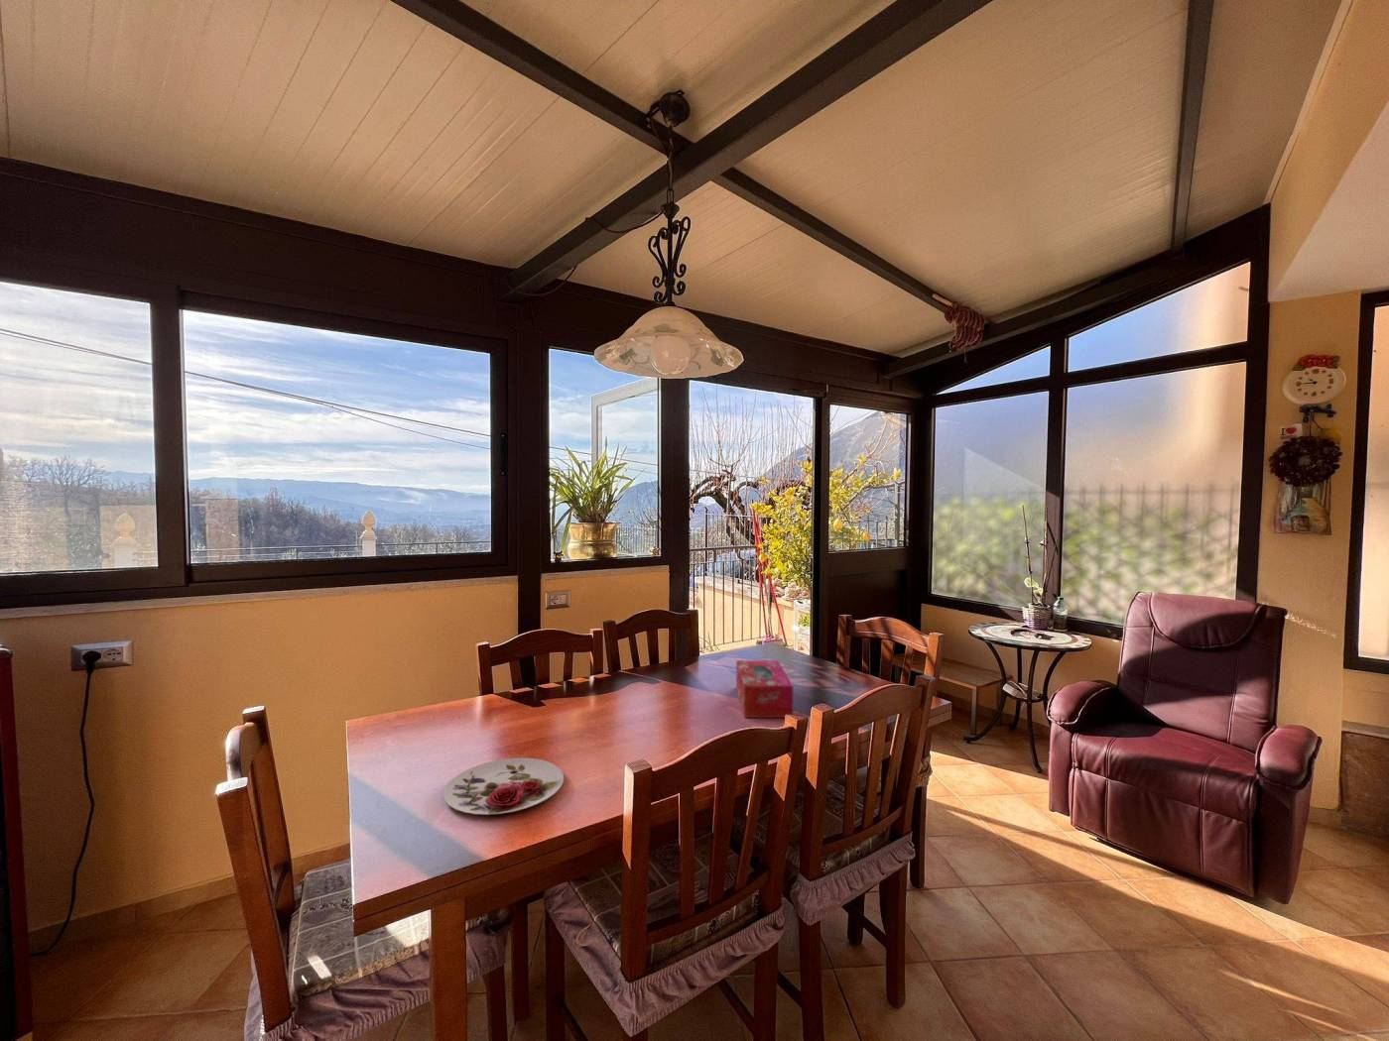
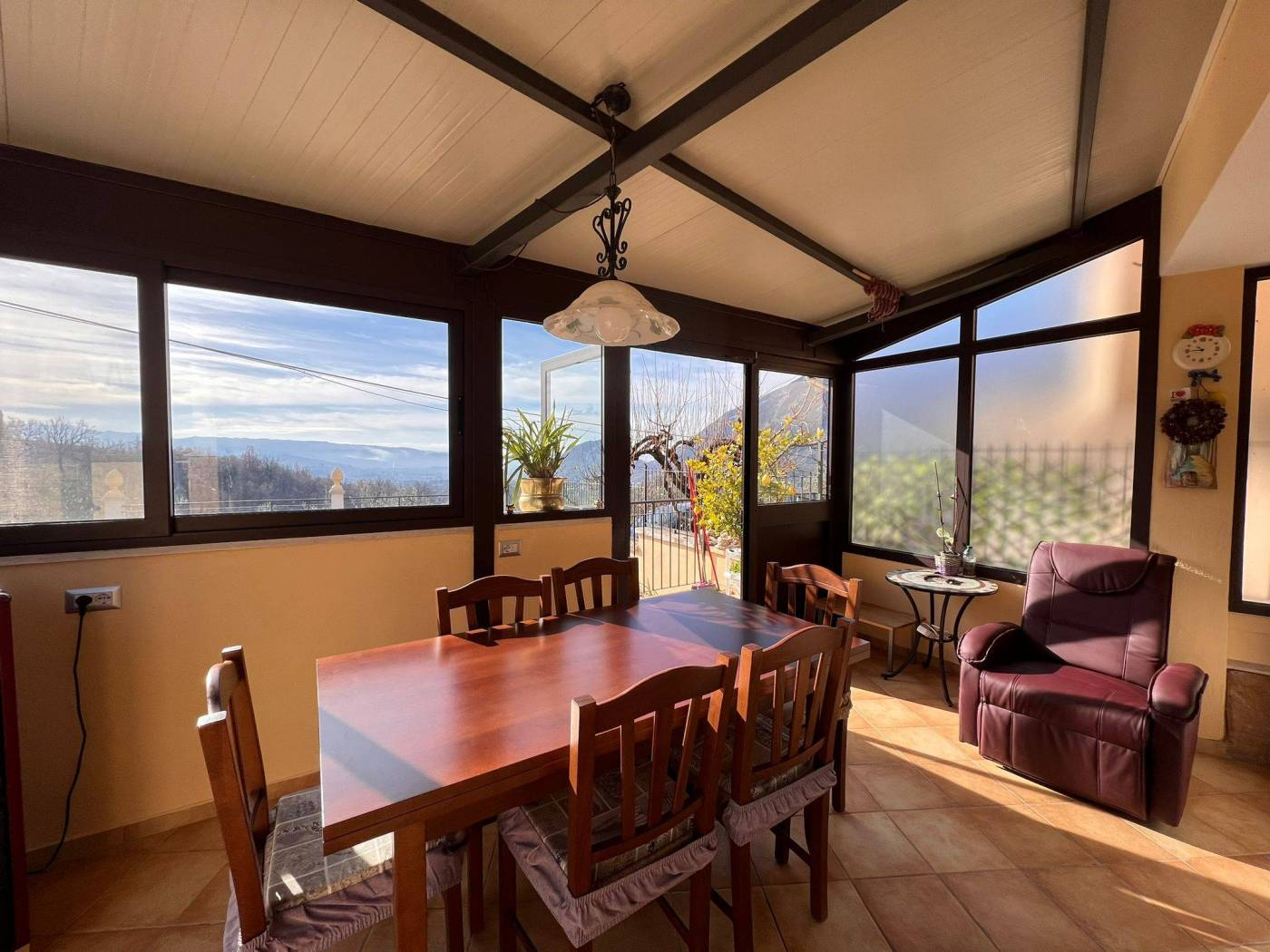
- plate (505, 782)
- tissue box (762, 686)
